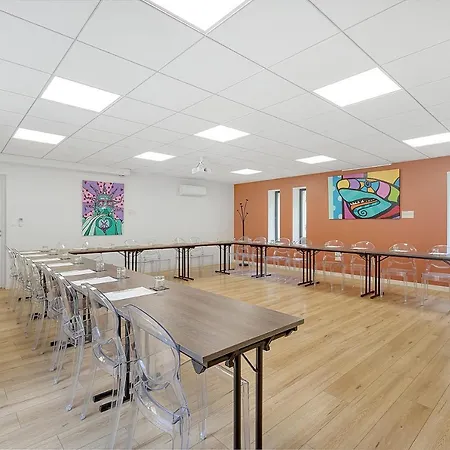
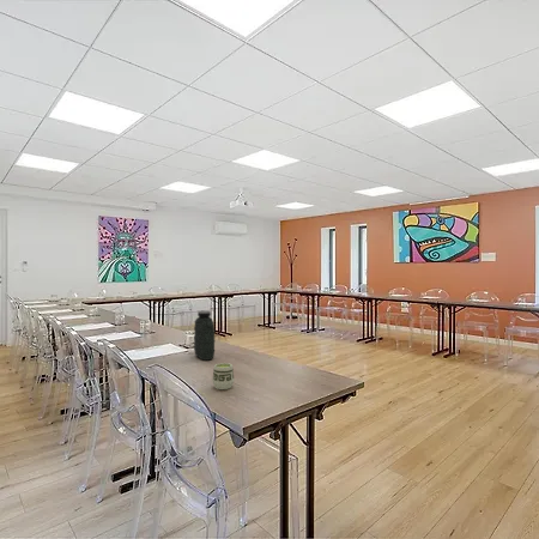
+ water jug (204, 333)
+ cup (223, 376)
